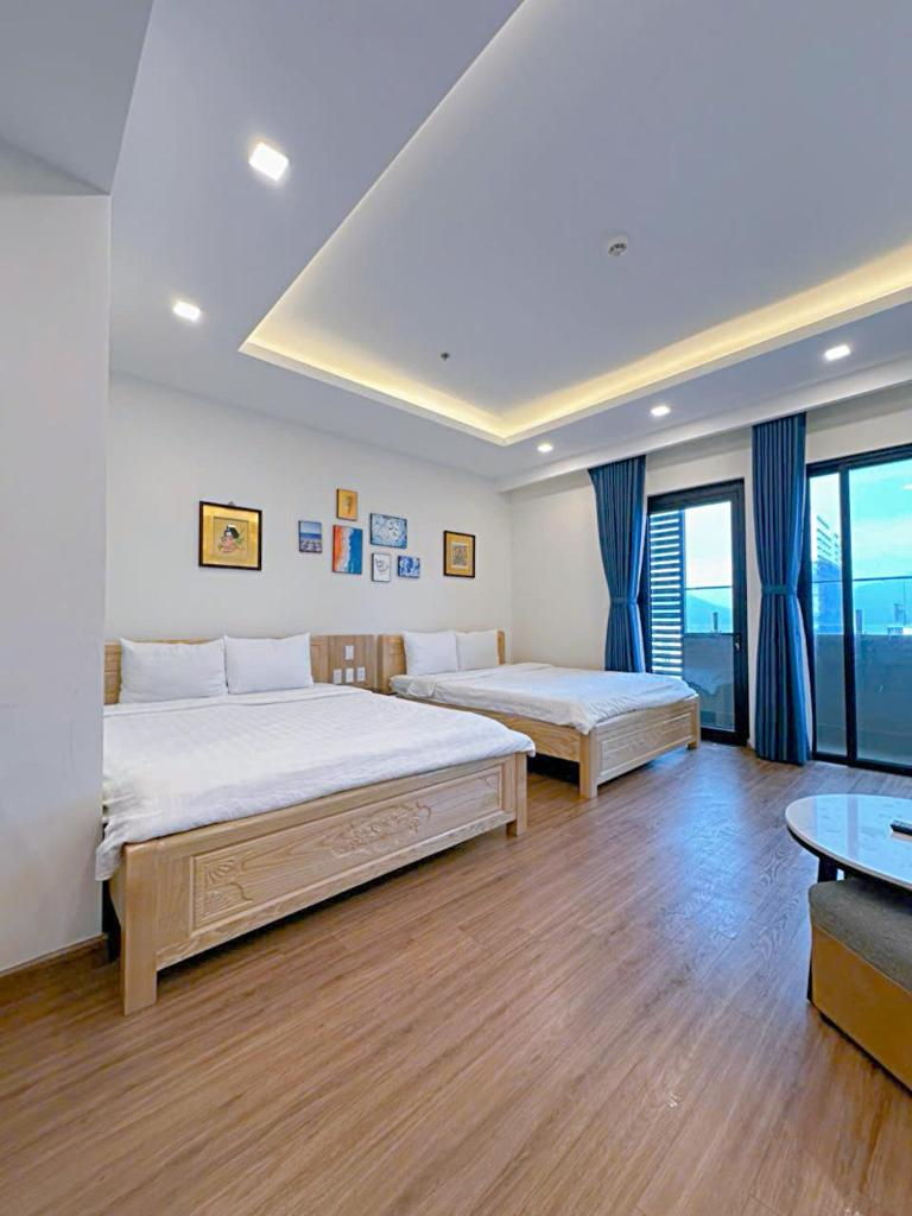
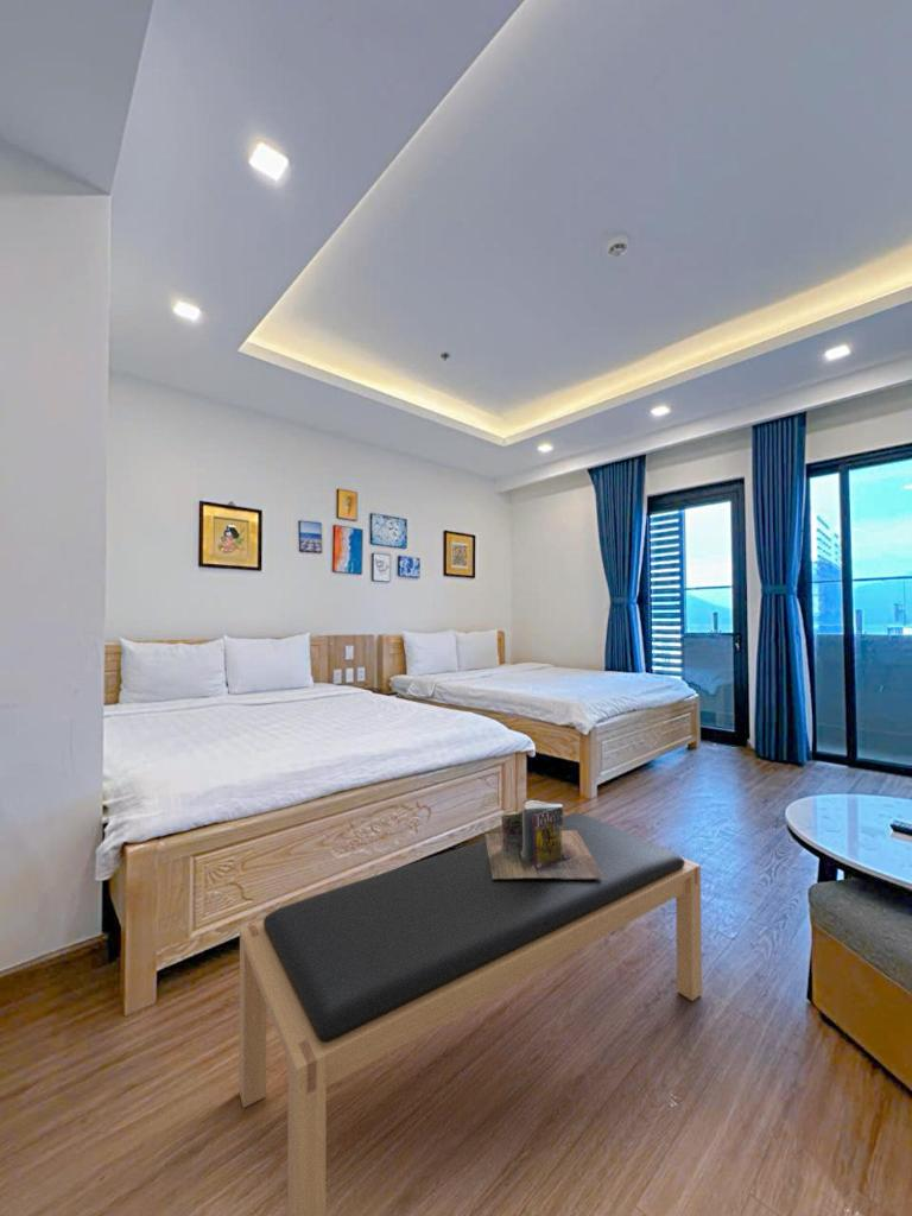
+ bench (496, 955)
+ books (538, 826)
